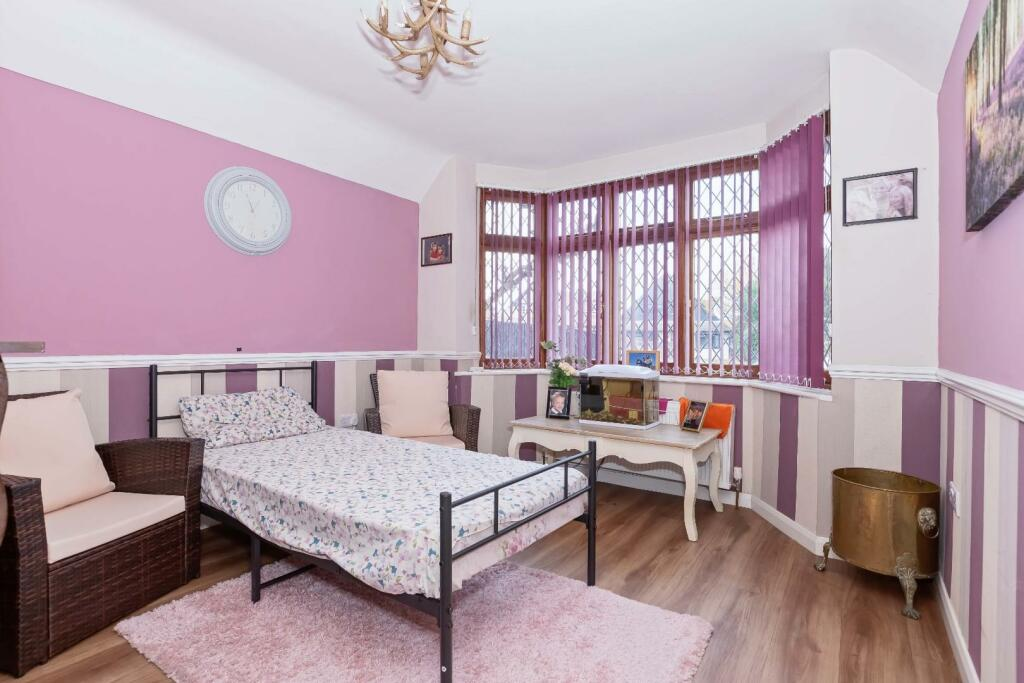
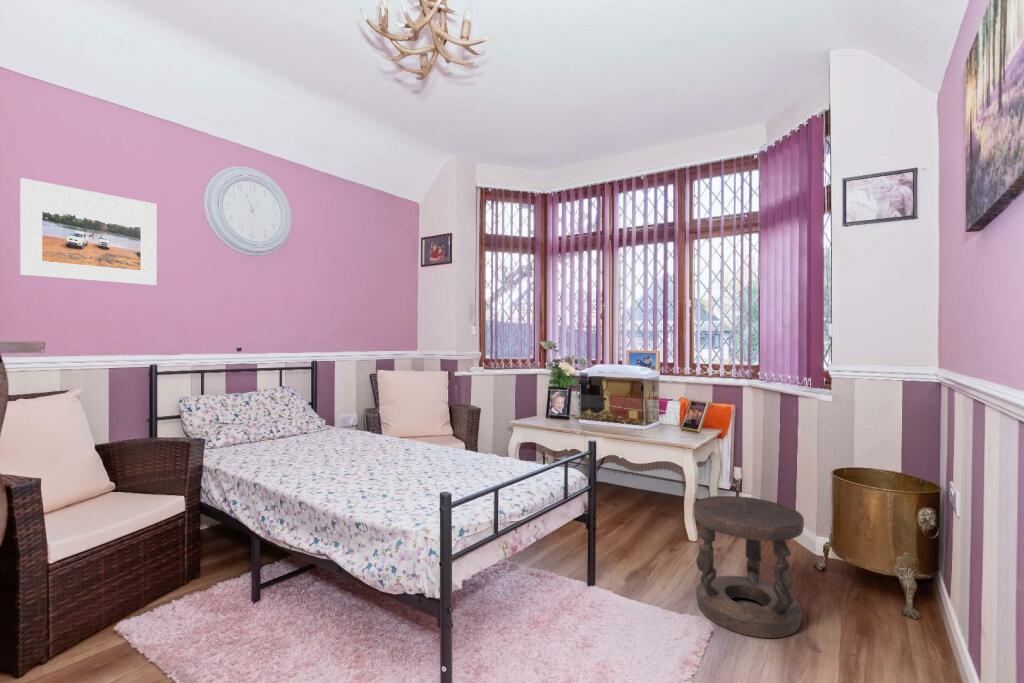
+ stool (747, 558)
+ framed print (94, 236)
